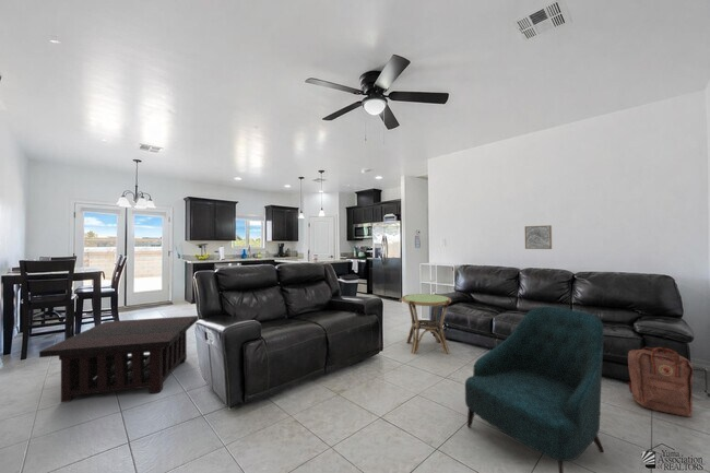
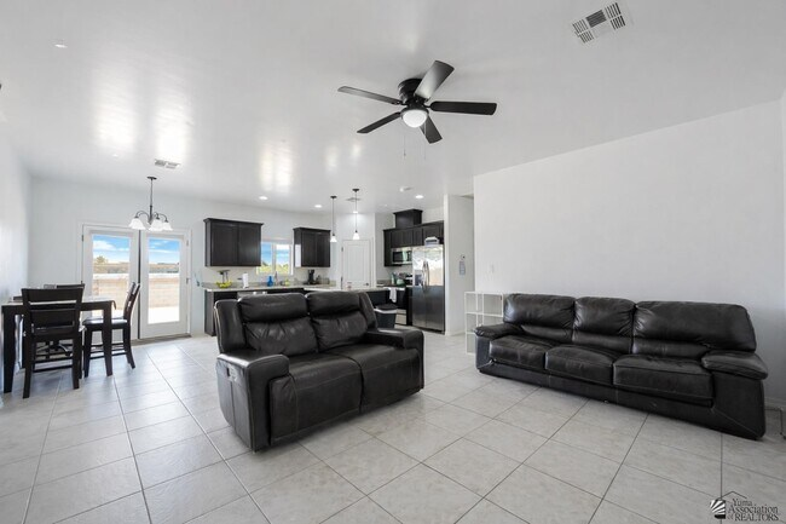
- wall art (537, 237)
- backpack (658, 376)
- side table (426, 322)
- coffee table (133, 354)
- armchair (534, 377)
